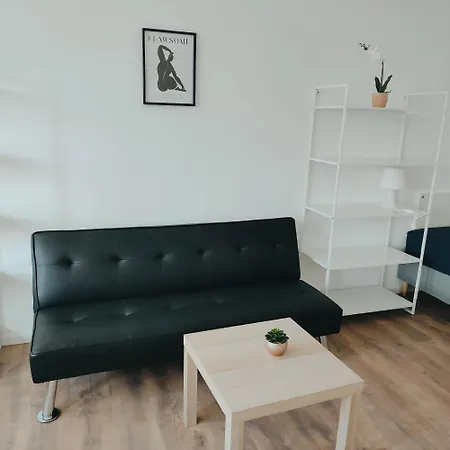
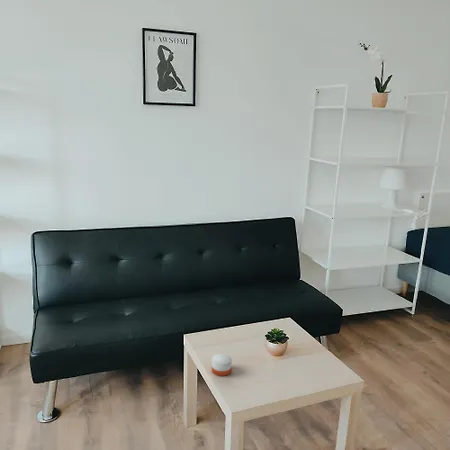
+ candle (222, 358)
